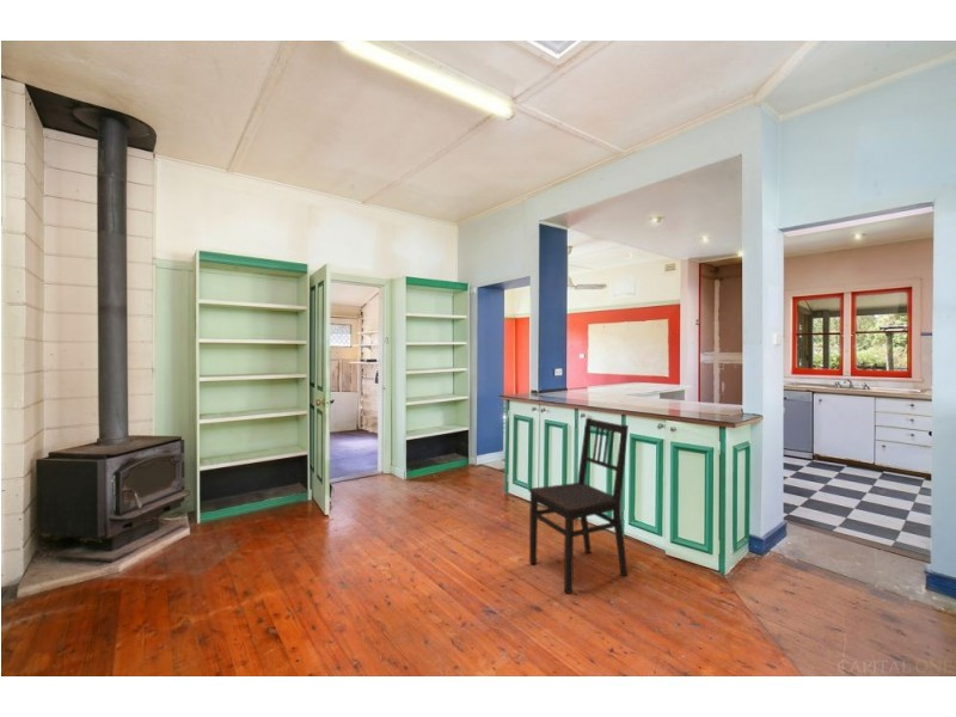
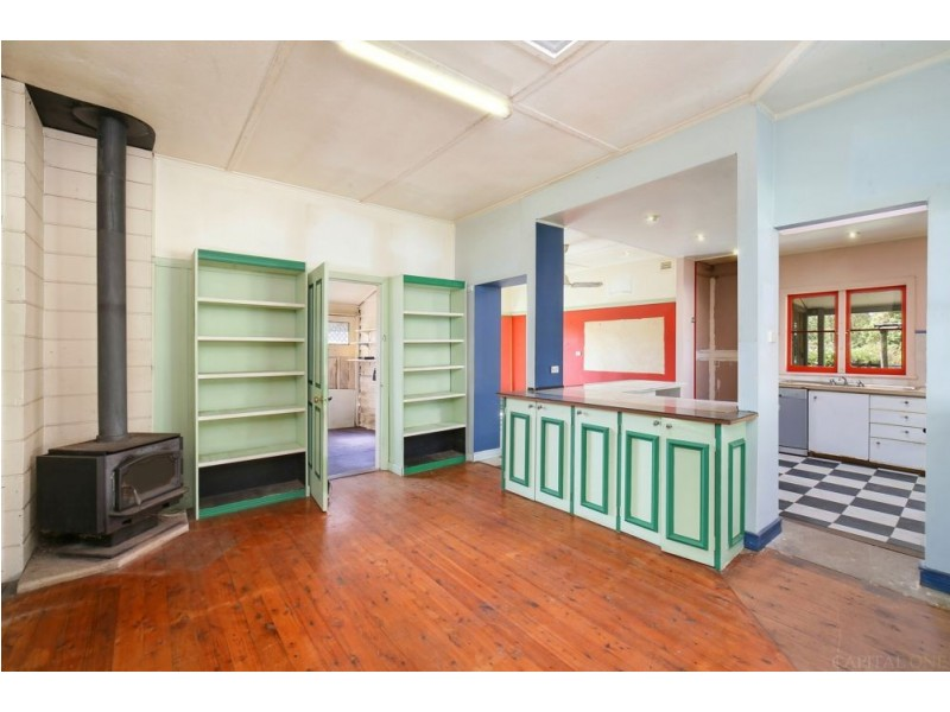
- dining chair (577, 496)
